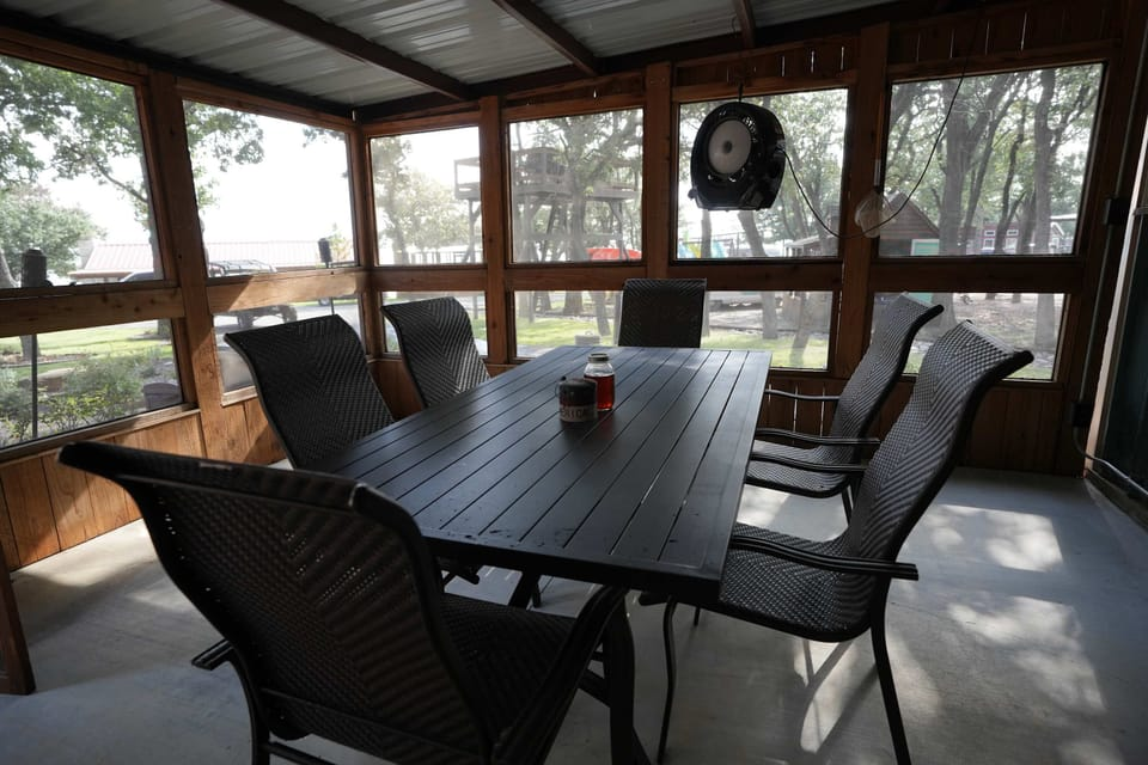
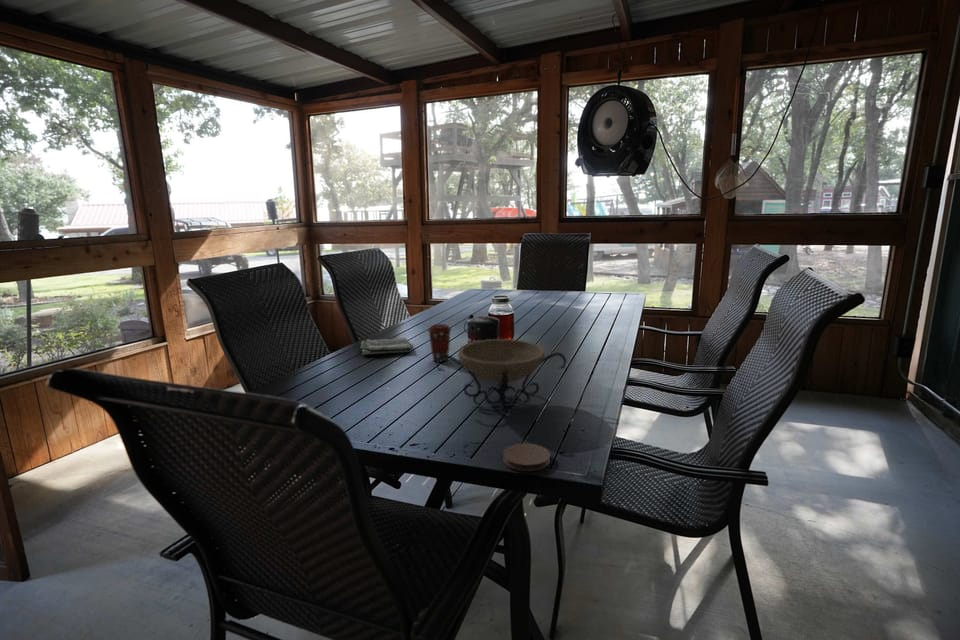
+ coffee cup (440, 342)
+ decorative bowl (501, 377)
+ coaster (526, 456)
+ dish towel (385, 344)
